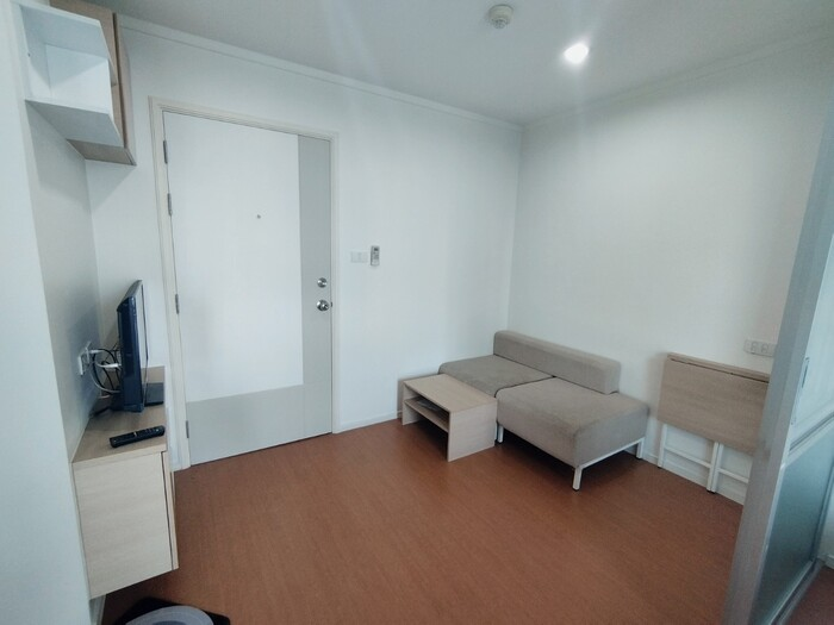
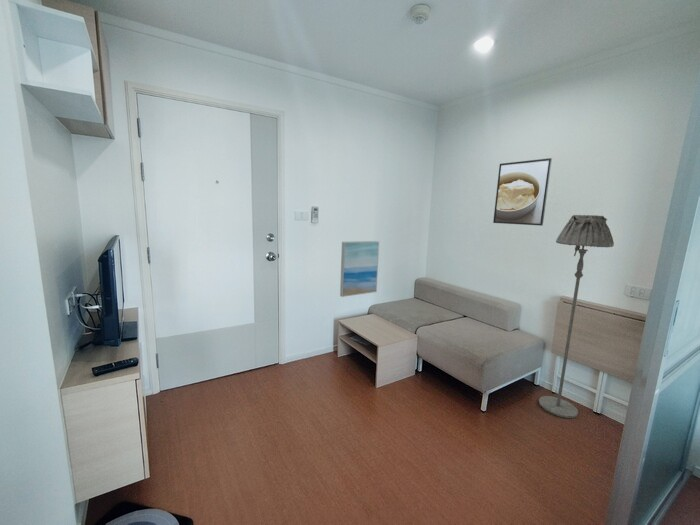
+ floor lamp (571, 316)
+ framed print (520, 193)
+ wall art (360, 268)
